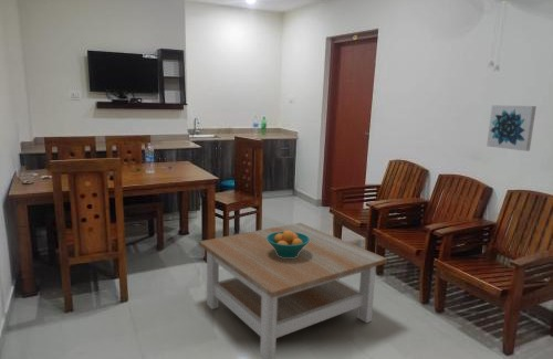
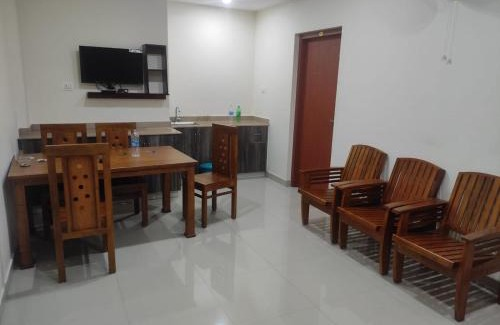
- wall art (510, 127)
- fruit bowl (288, 242)
- coffee table (288, 281)
